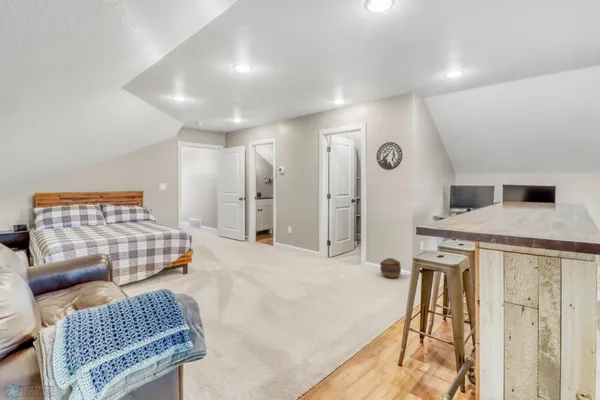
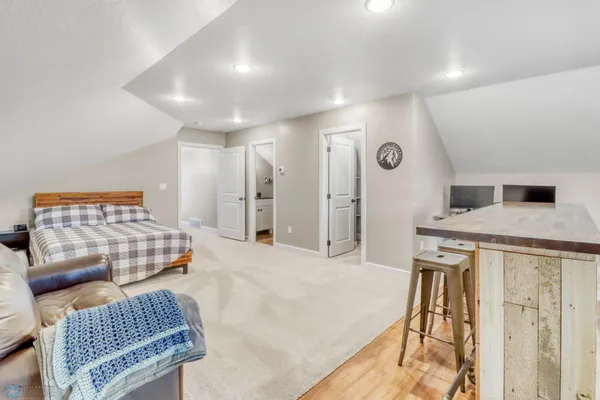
- basket (390, 267)
